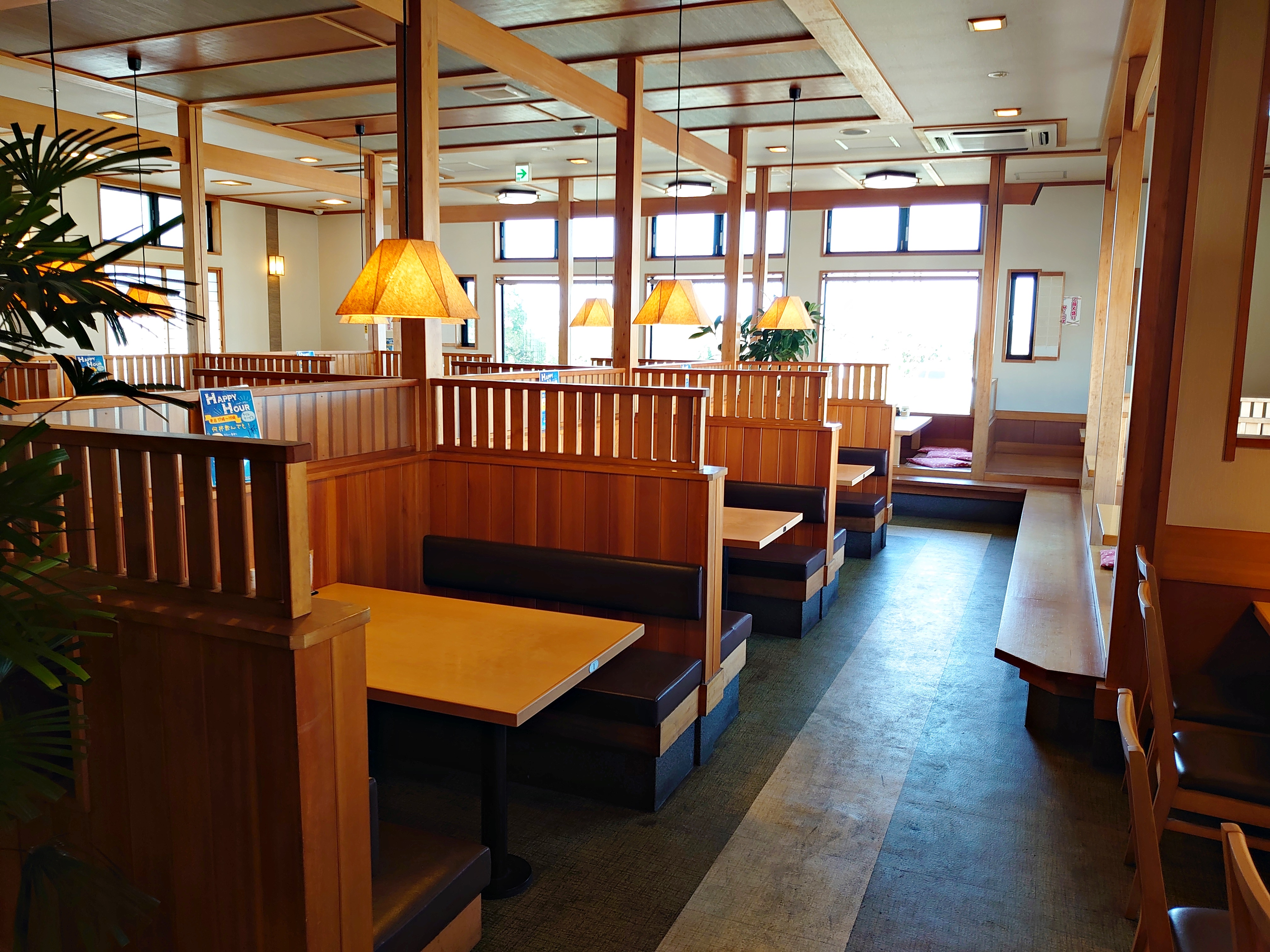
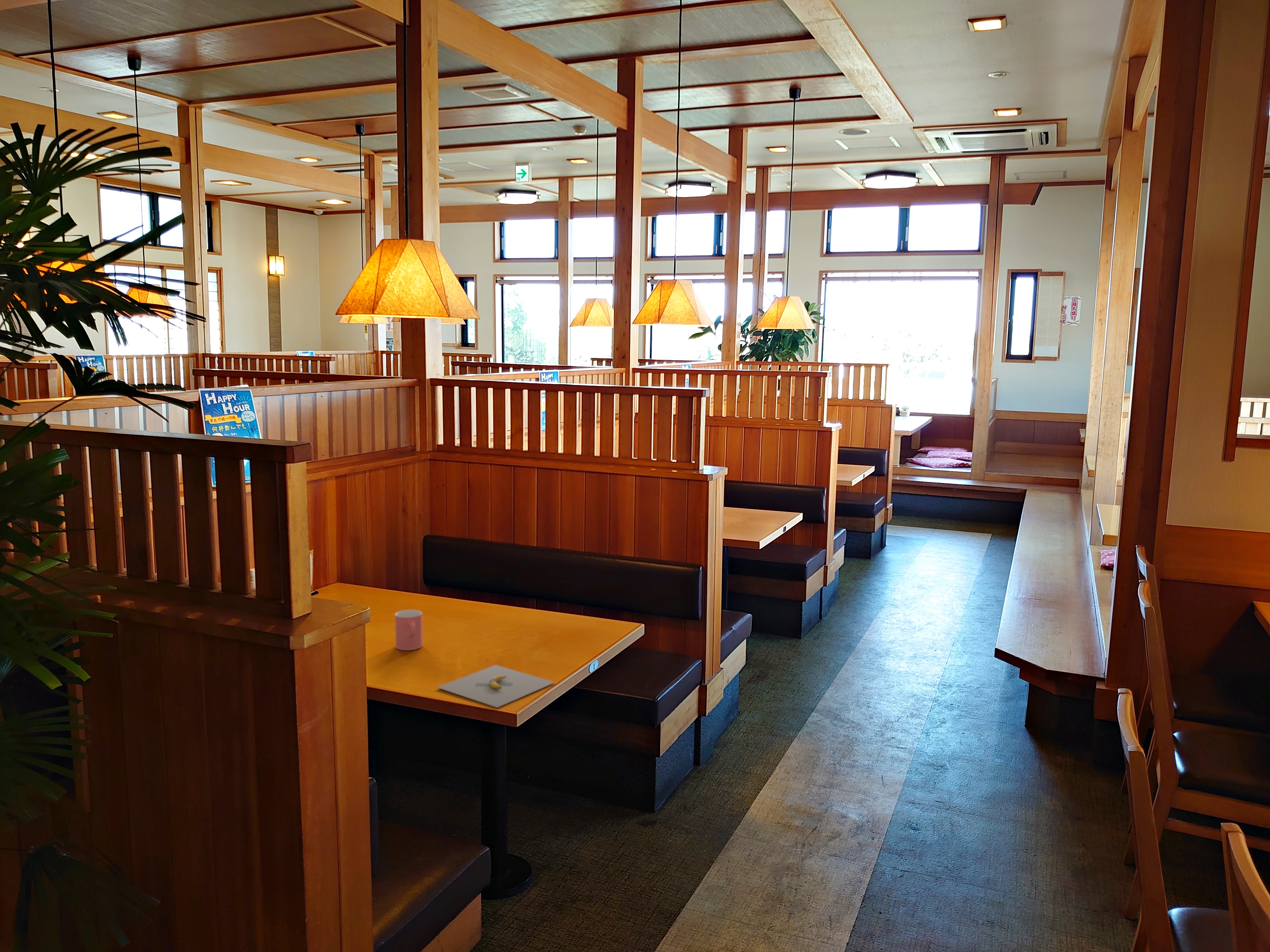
+ cup (410, 632)
+ banana (496, 683)
